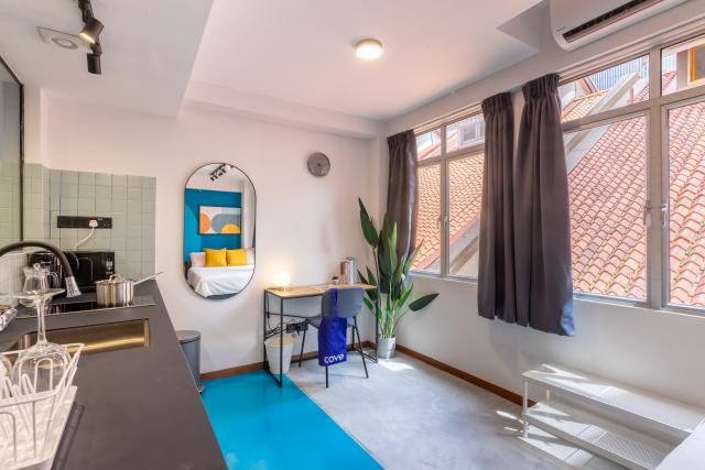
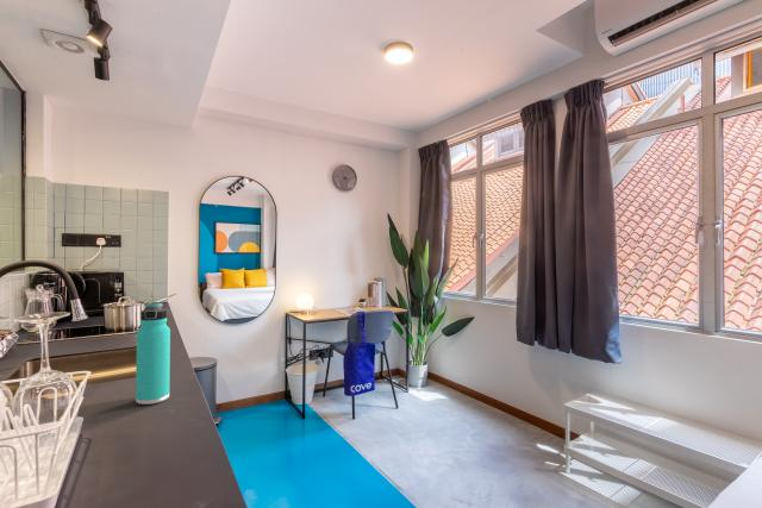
+ thermos bottle (152, 350)
